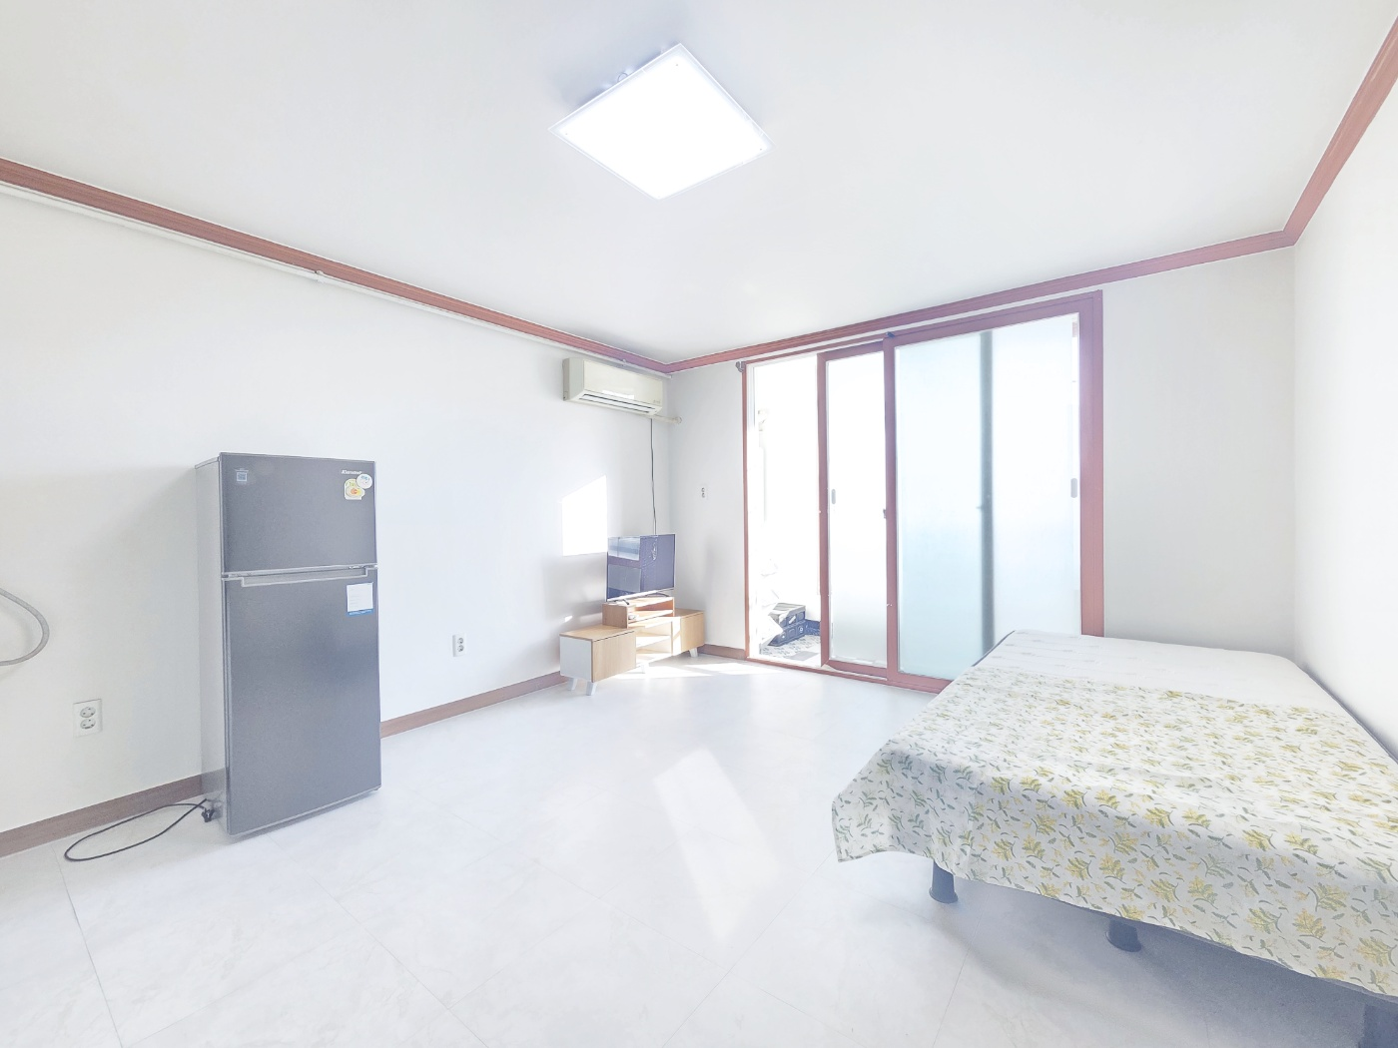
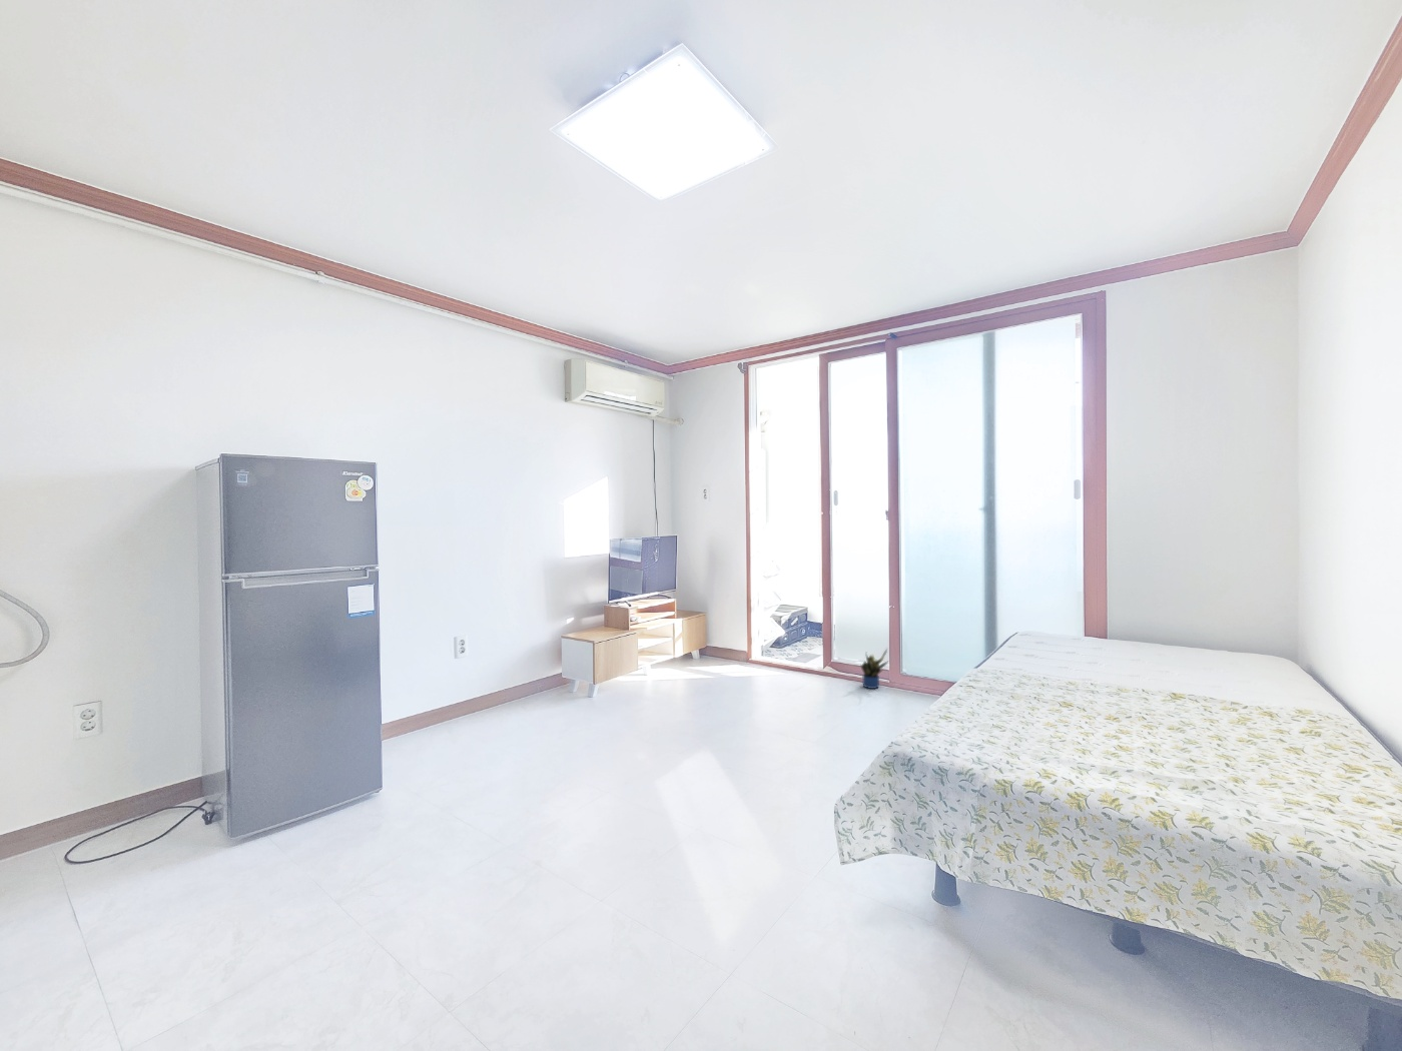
+ potted plant (875, 666)
